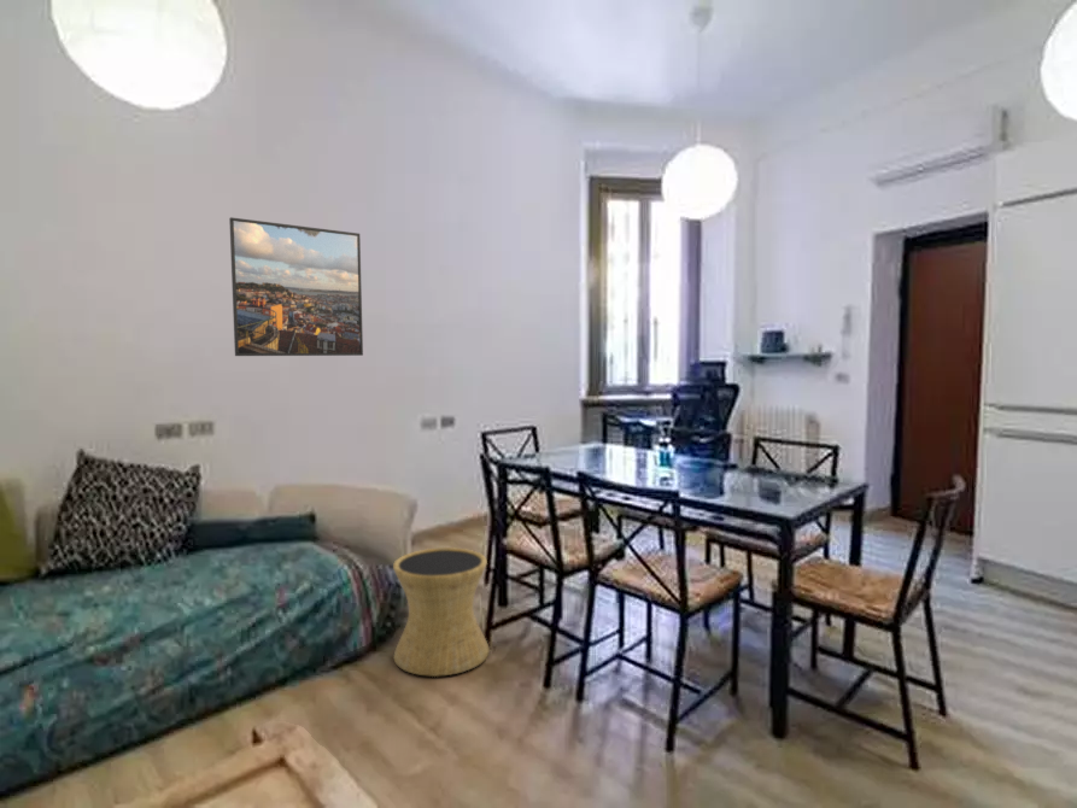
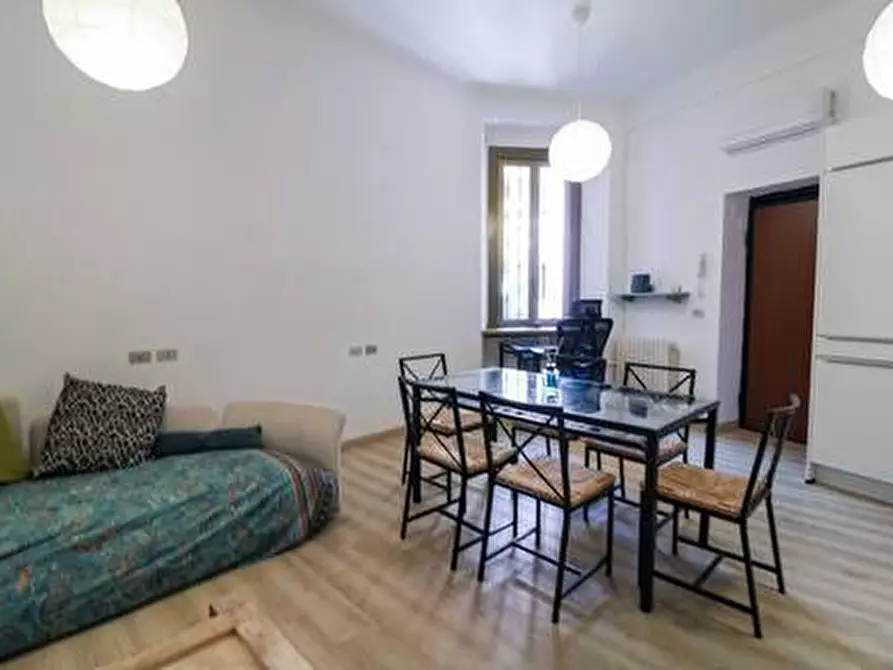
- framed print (300, 291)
- side table (440, 608)
